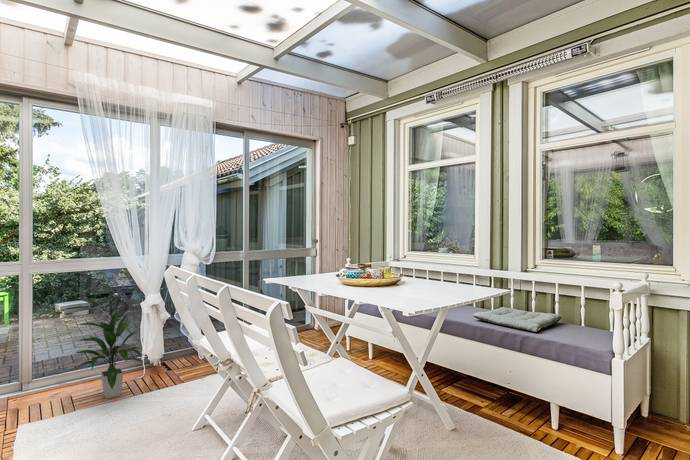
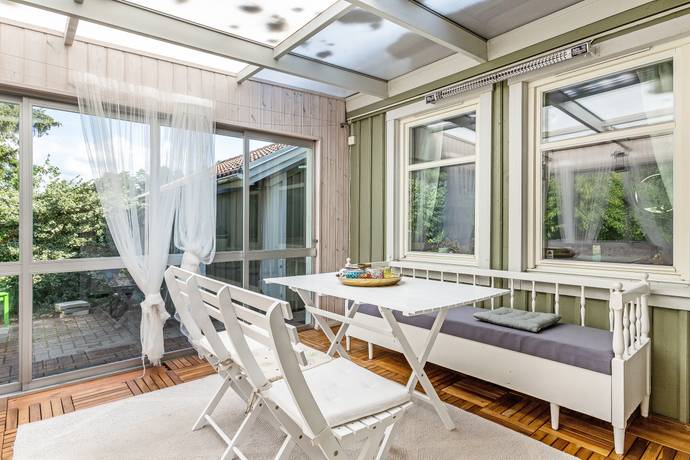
- indoor plant (110, 353)
